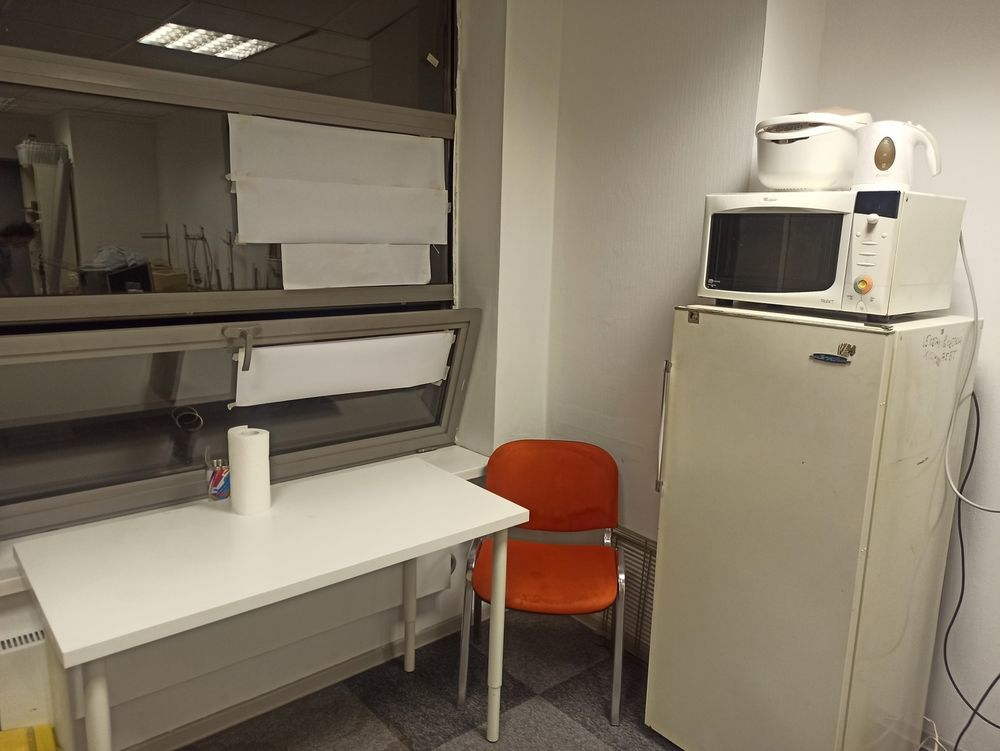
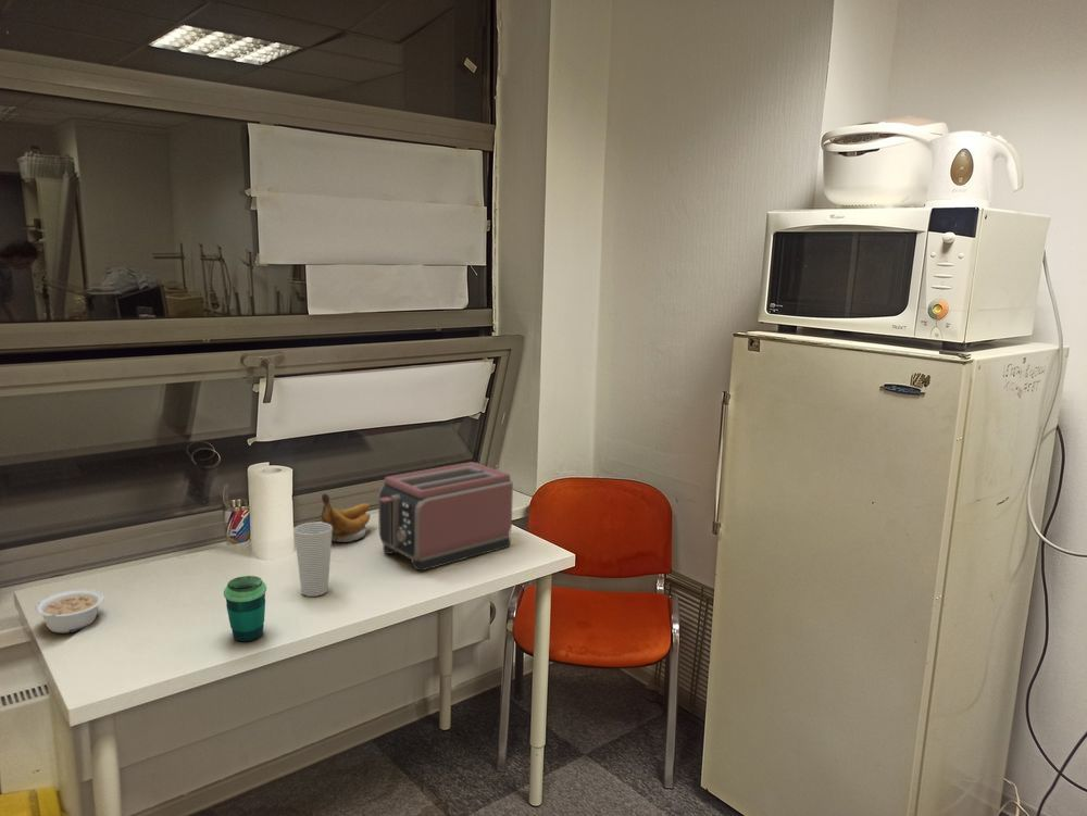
+ toaster (440, 514)
+ cup (313, 560)
+ banana (347, 512)
+ legume (71, 611)
+ cup (246, 610)
